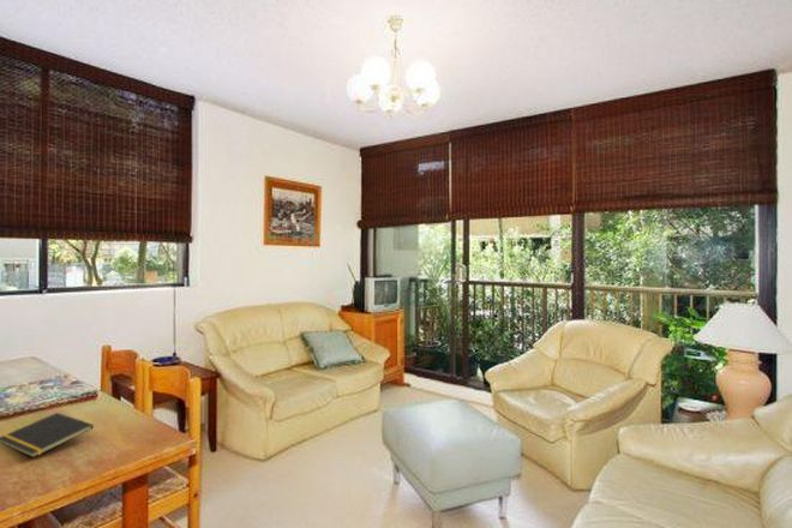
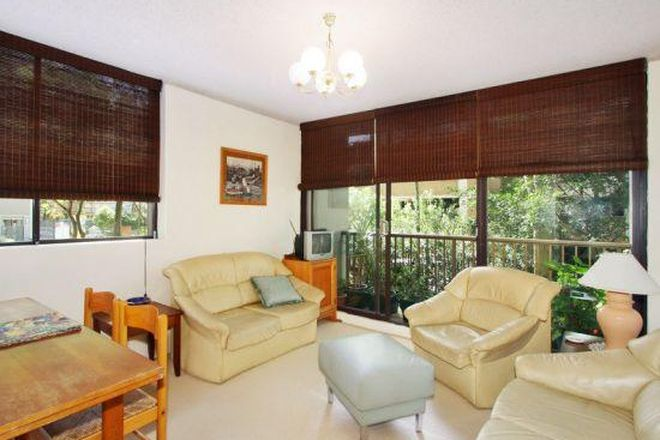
- notepad (46, 432)
